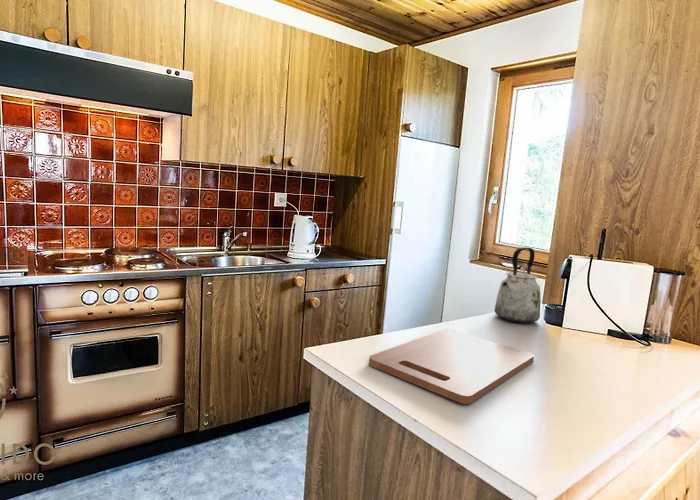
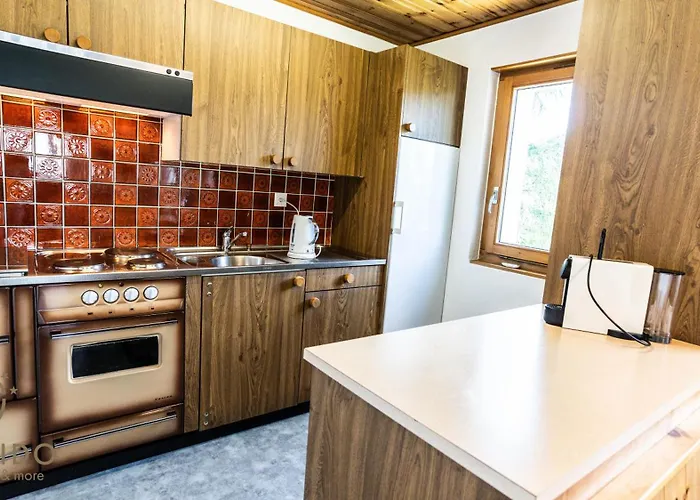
- kettle (516, 284)
- cutting board (454, 358)
